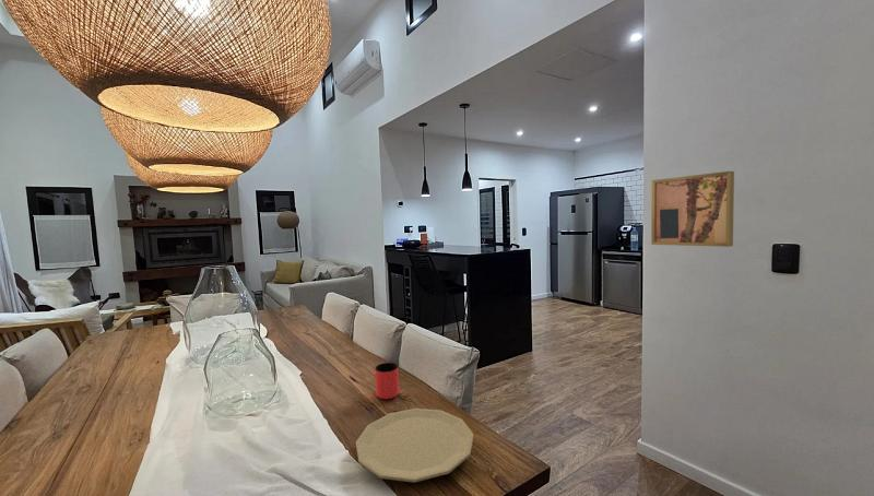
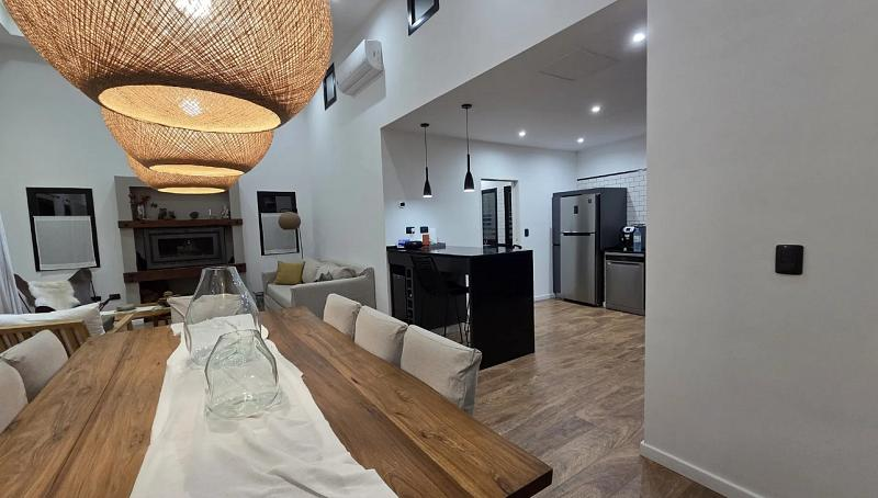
- cup (385, 379)
- wall art (689, 211)
- plate (415, 444)
